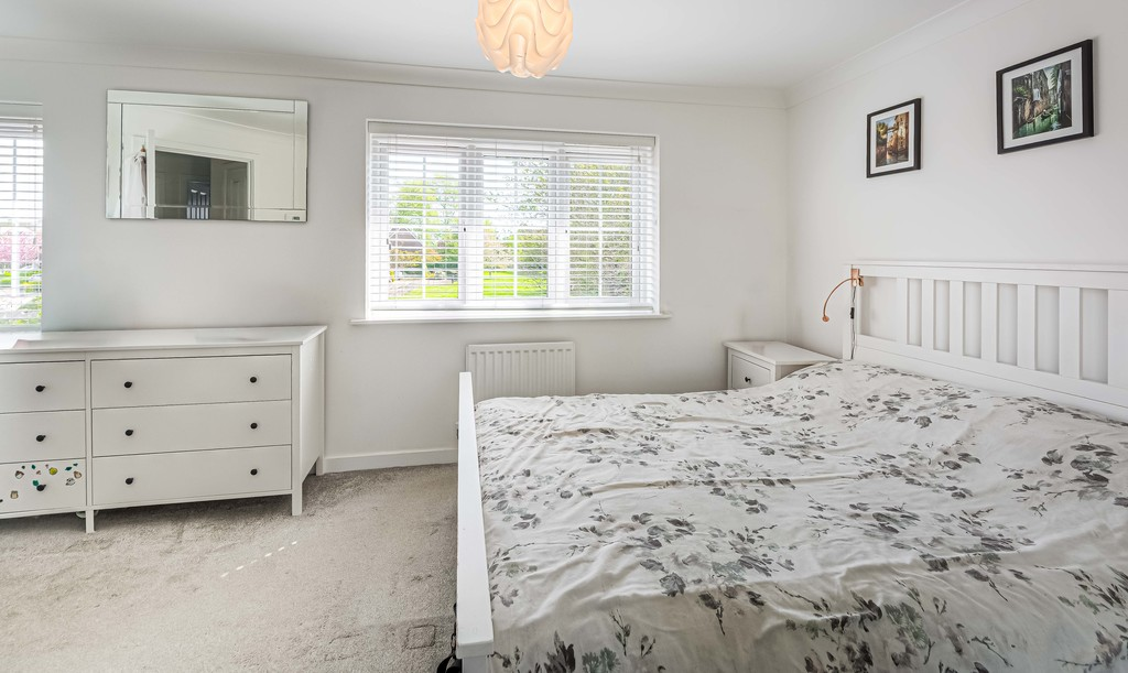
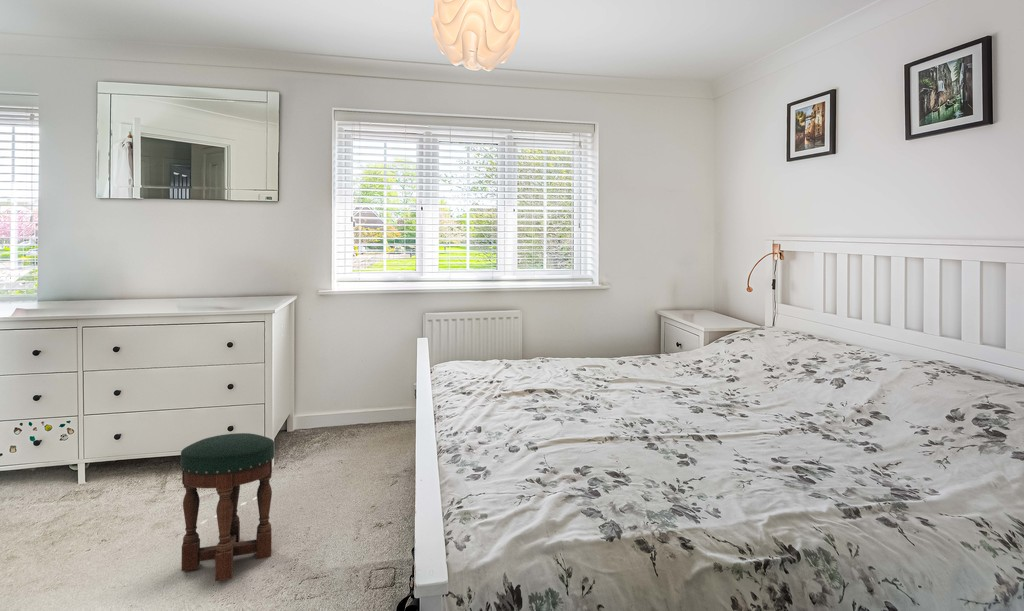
+ stool (228, 498)
